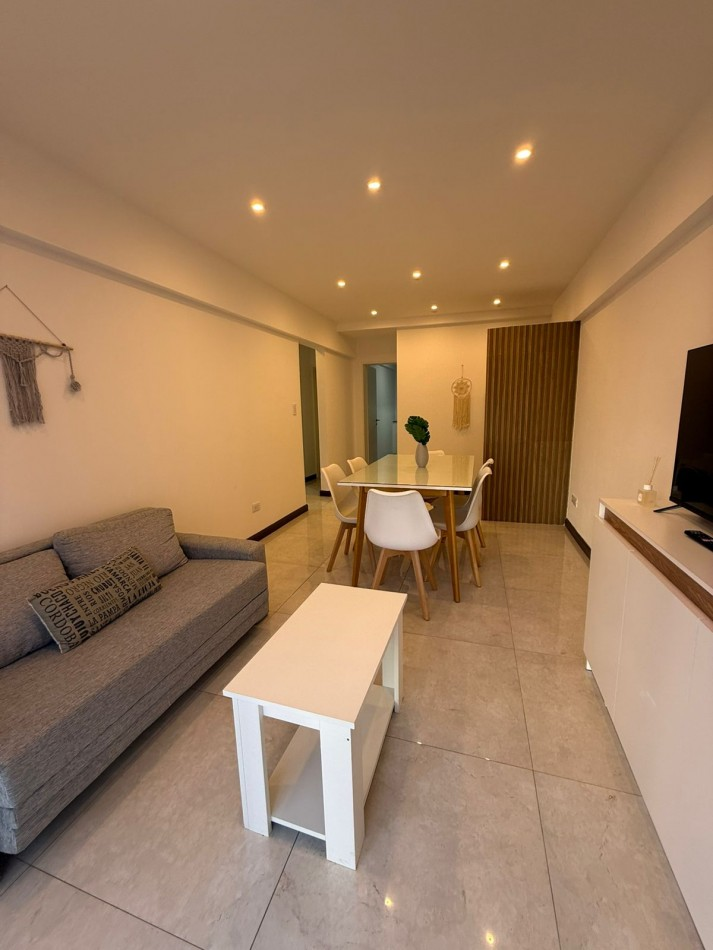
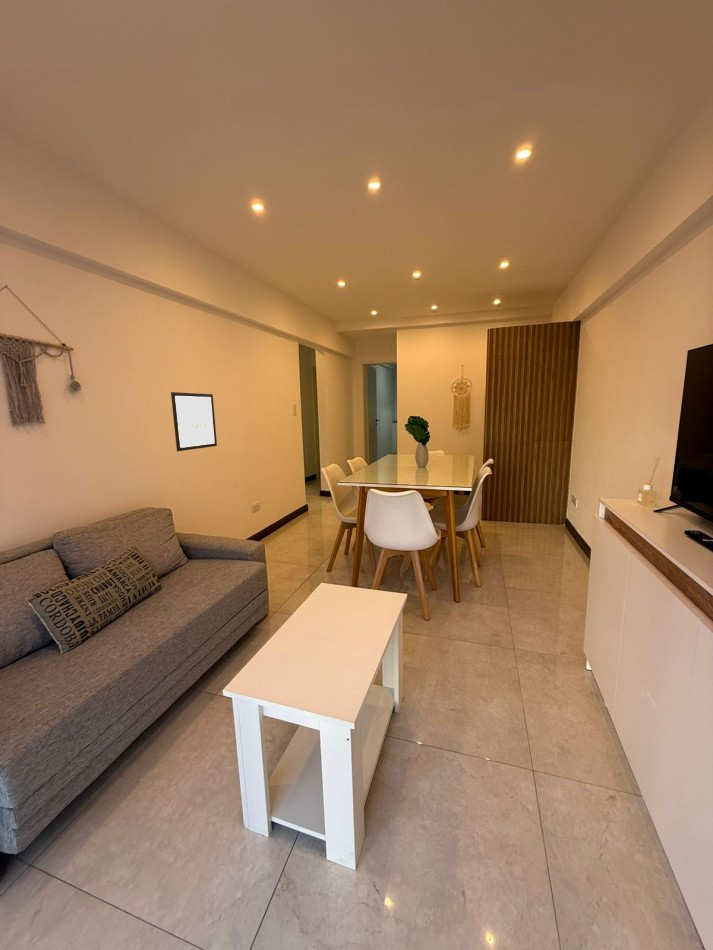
+ wall art (195, 421)
